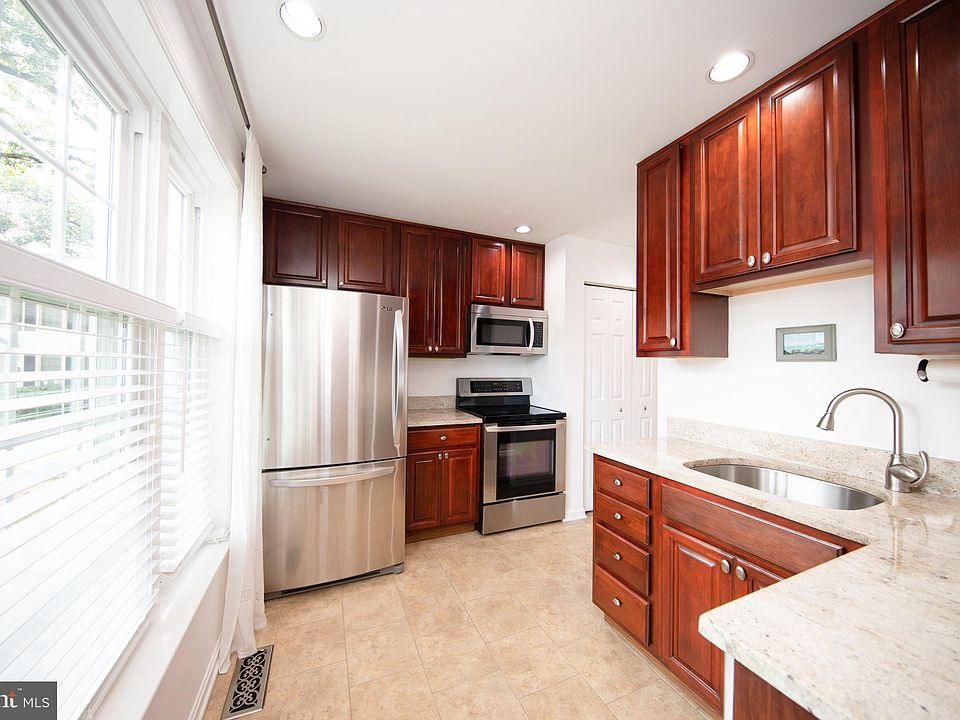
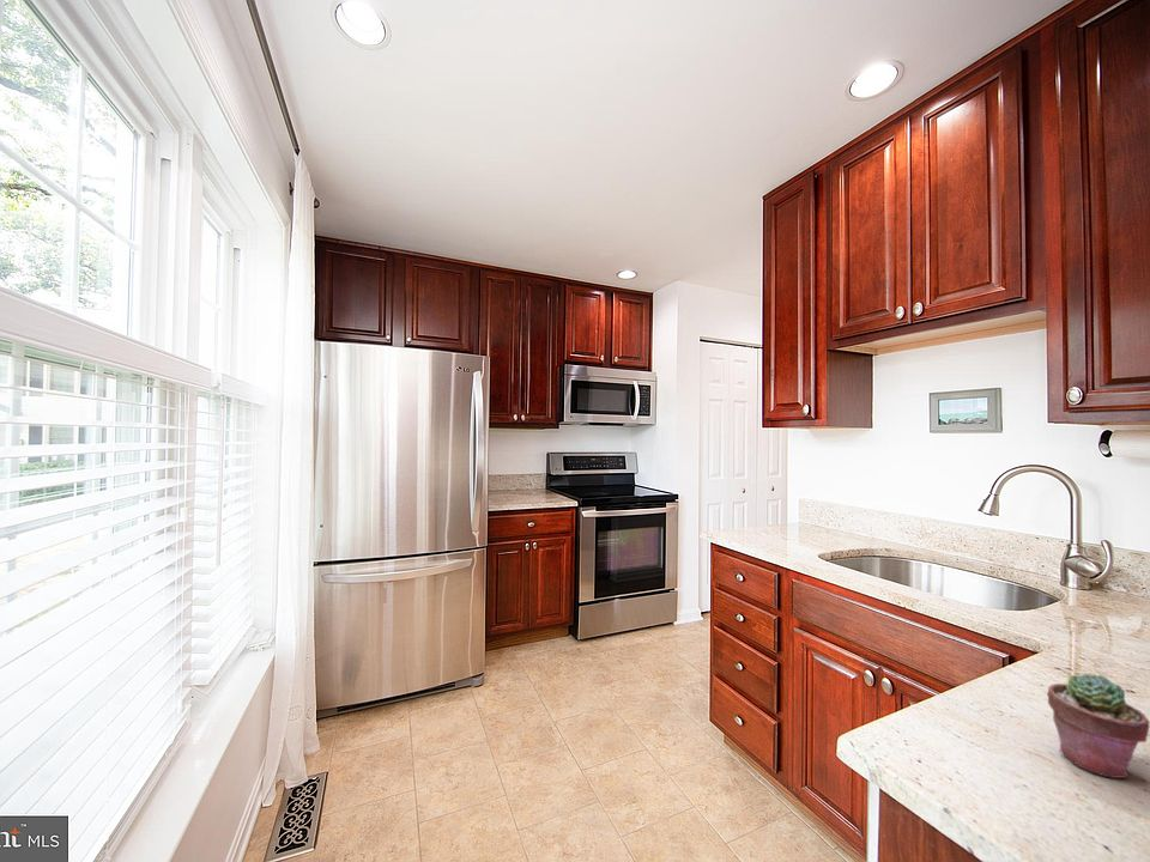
+ potted succulent (1095, 720)
